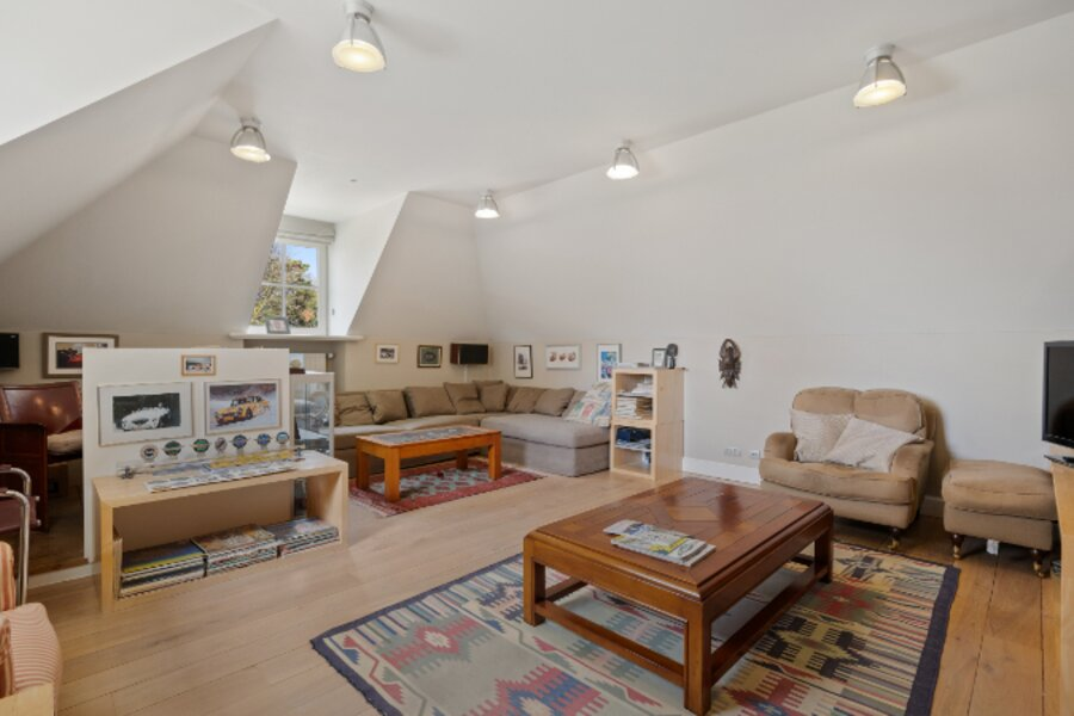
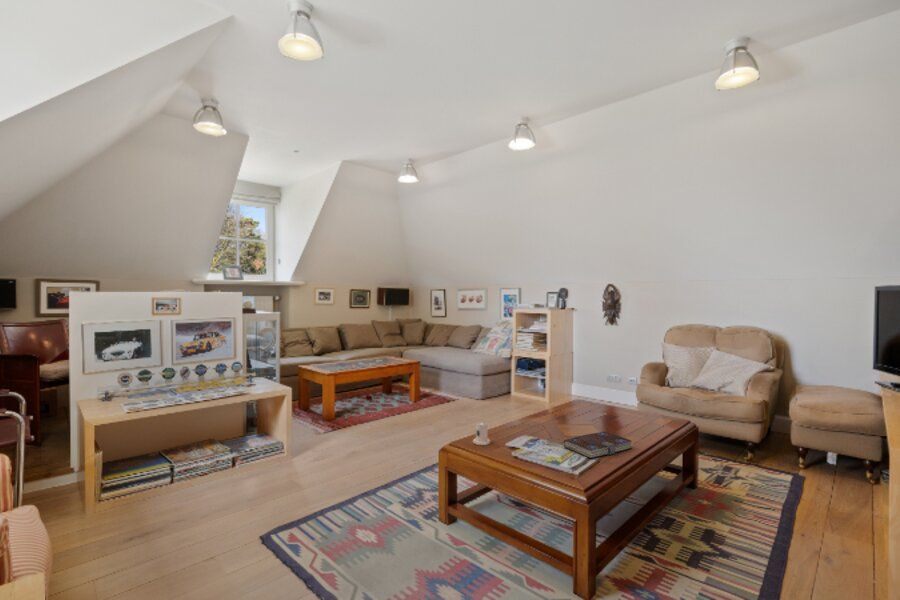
+ candle (481, 431)
+ book (598, 443)
